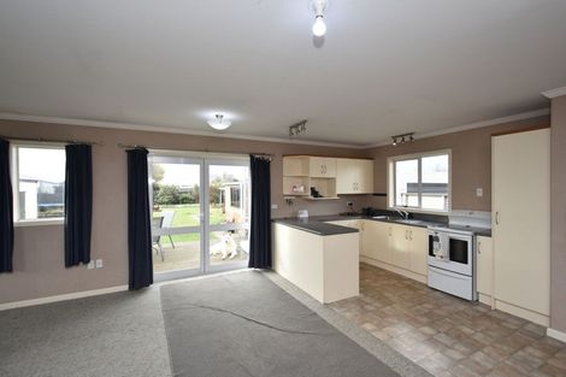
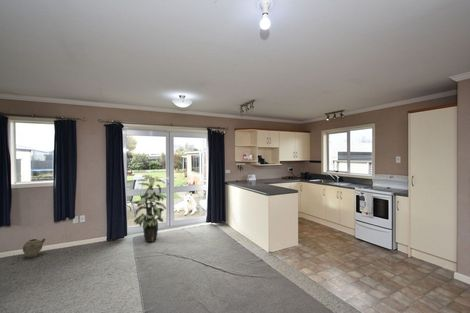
+ indoor plant (149, 207)
+ ceramic jug (33, 248)
